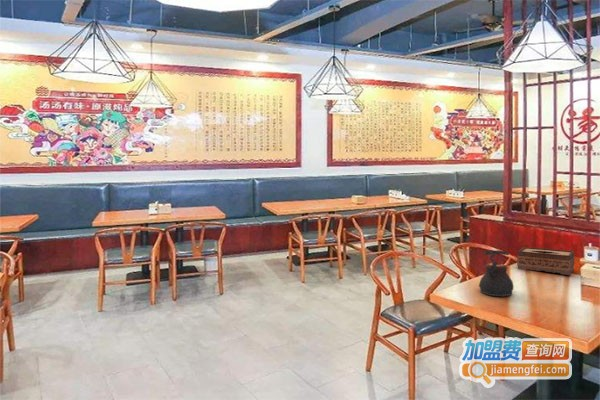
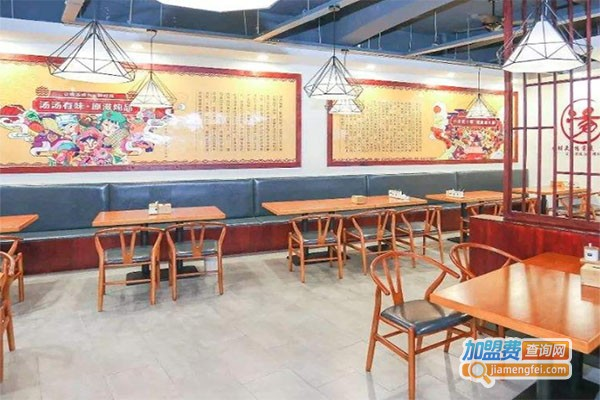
- tissue box (545, 260)
- teapot (495, 271)
